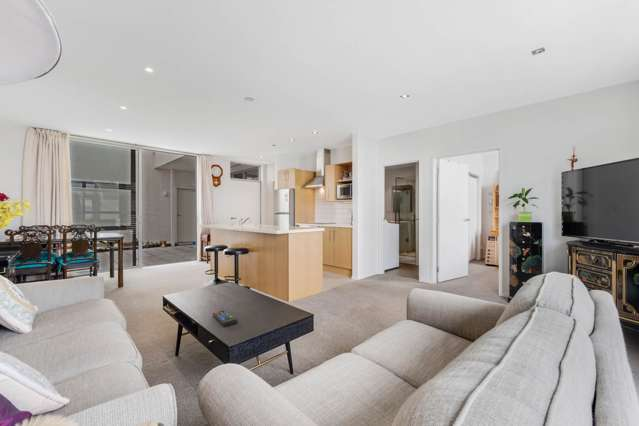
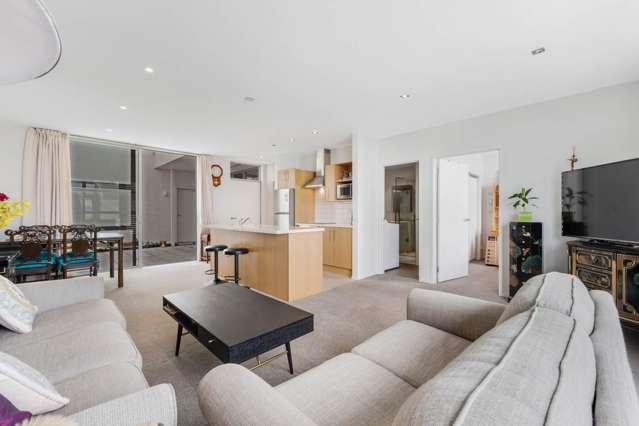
- remote control (224, 317)
